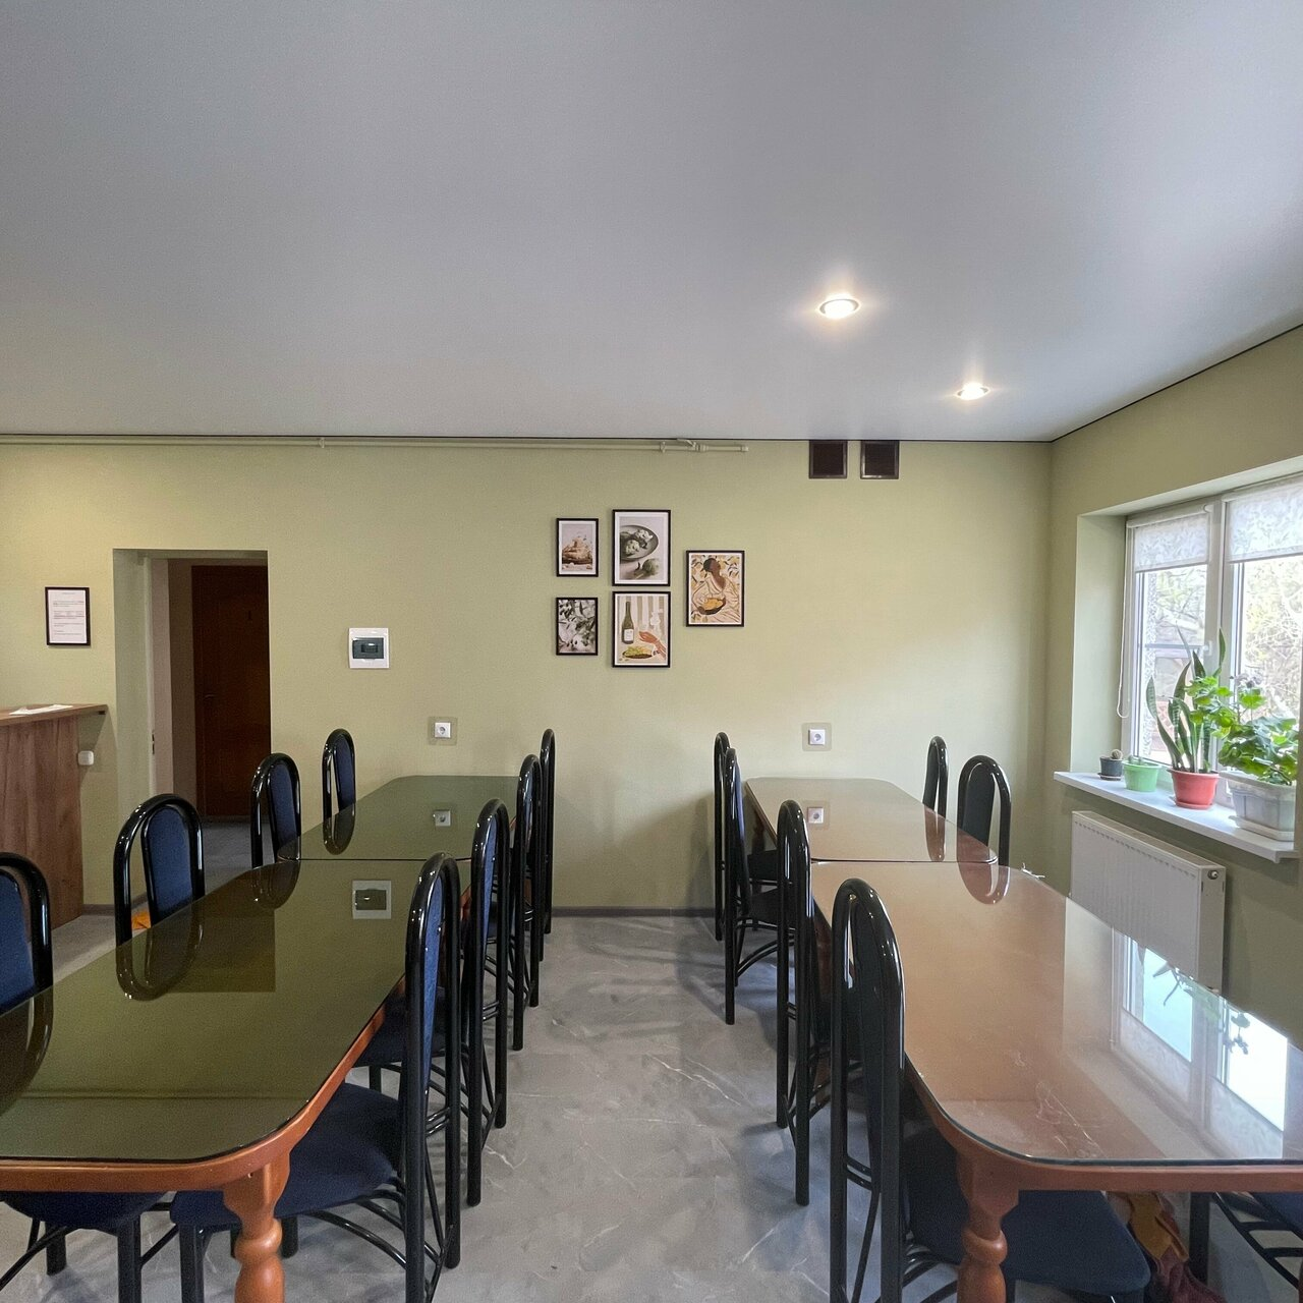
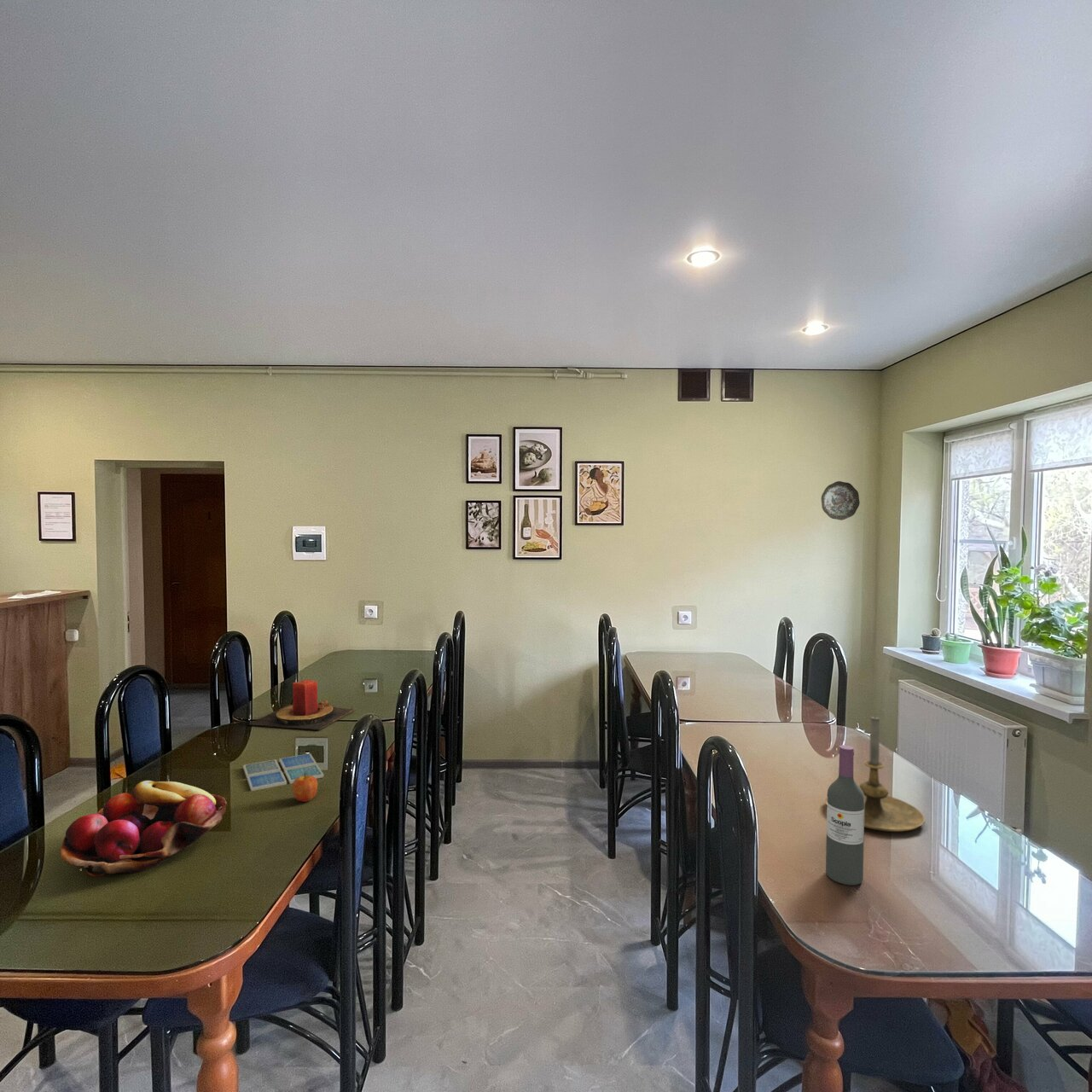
+ fruit basket (149, 819)
+ candle holder (874, 765)
+ decorative plate (839, 500)
+ drink coaster (283, 770)
+ wine bottle (845, 812)
+ apple (305, 786)
+ candle (303, 698)
